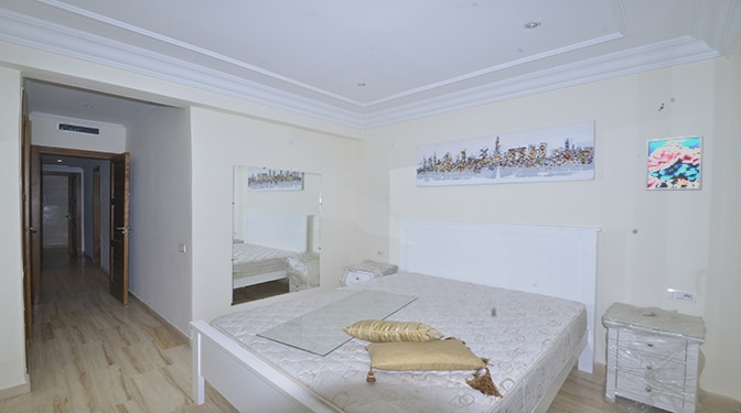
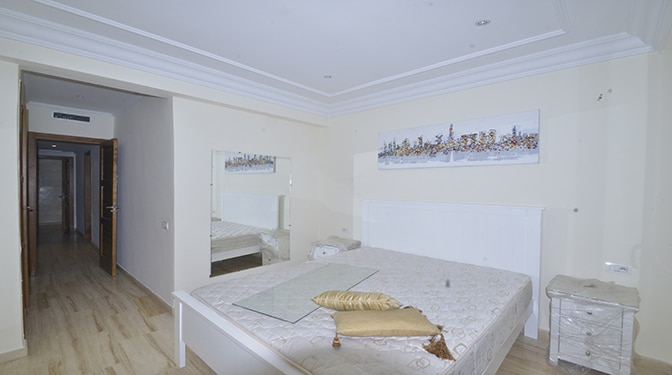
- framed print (673, 164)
